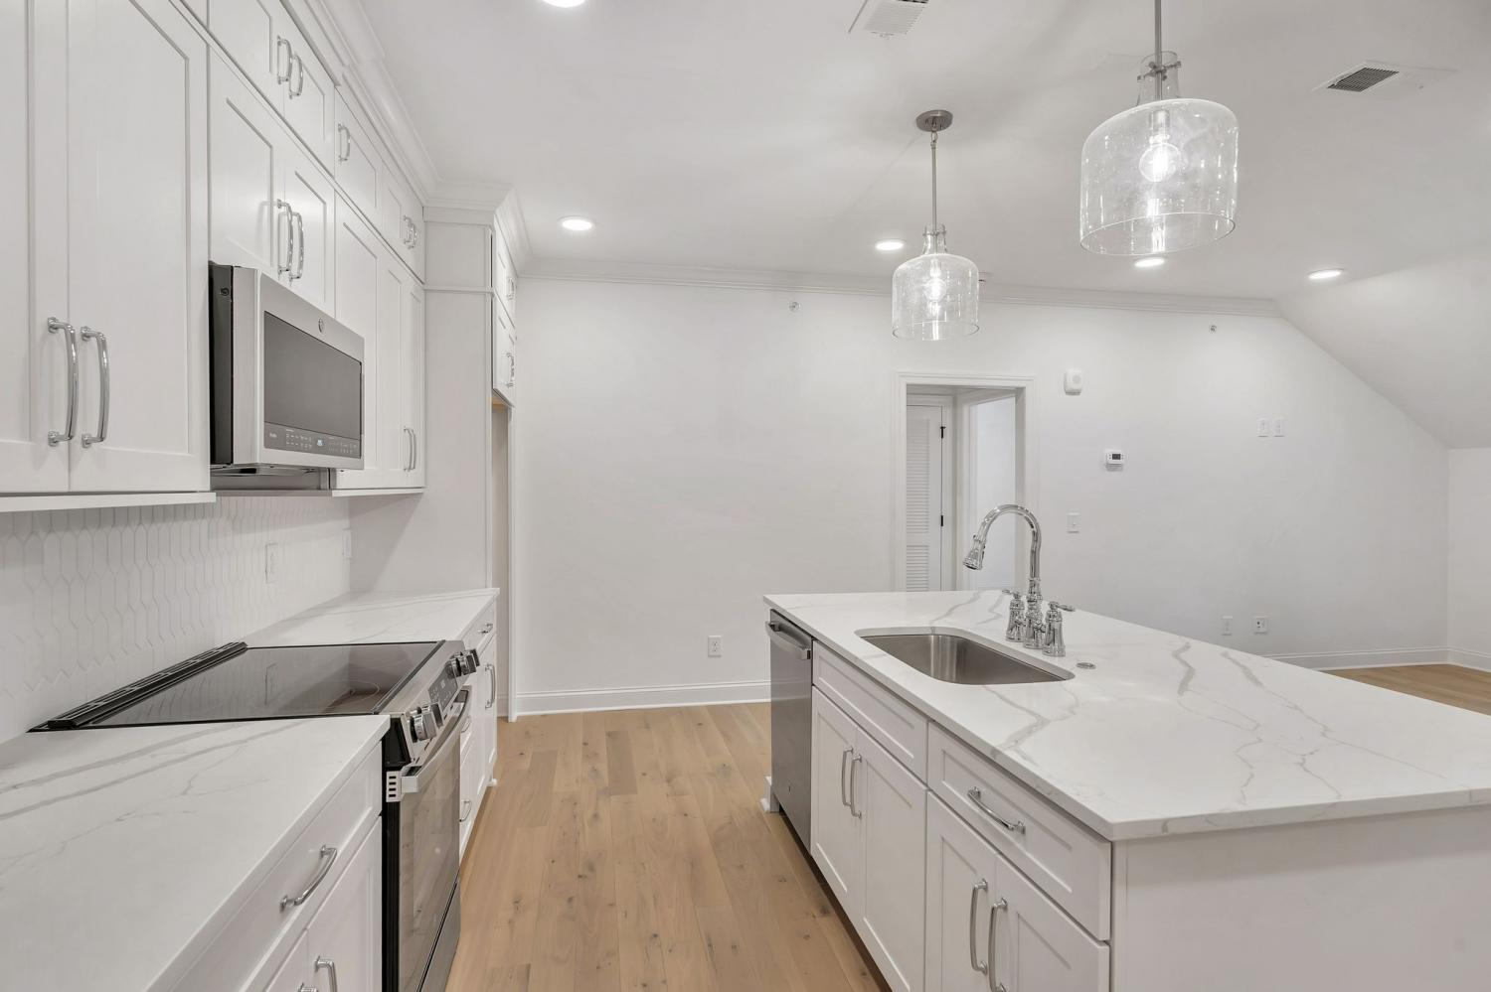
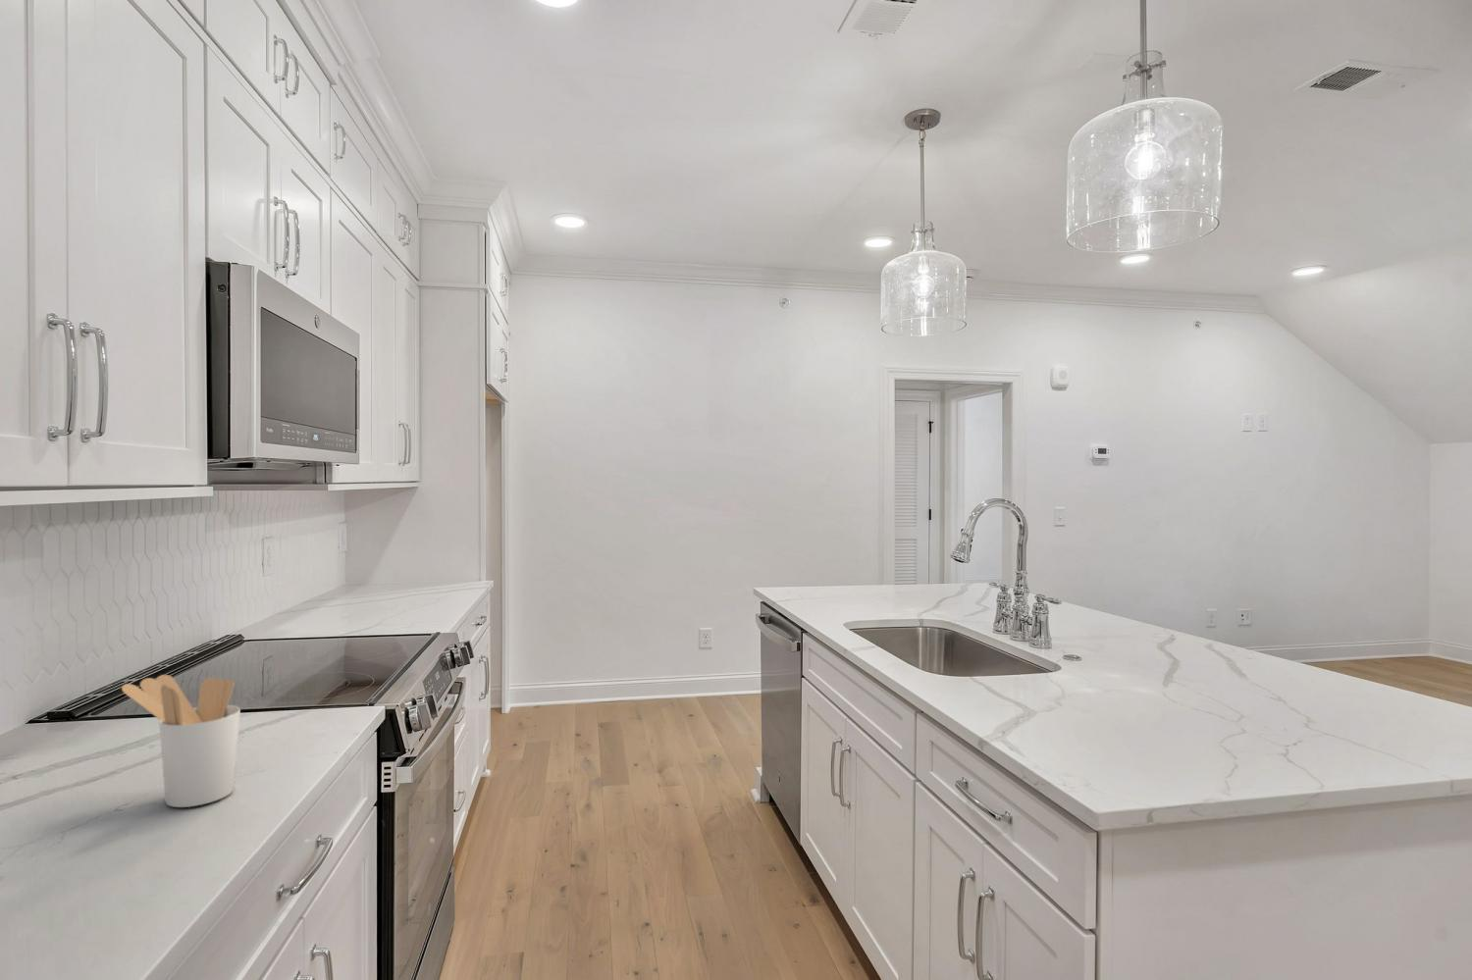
+ utensil holder (184, 735)
